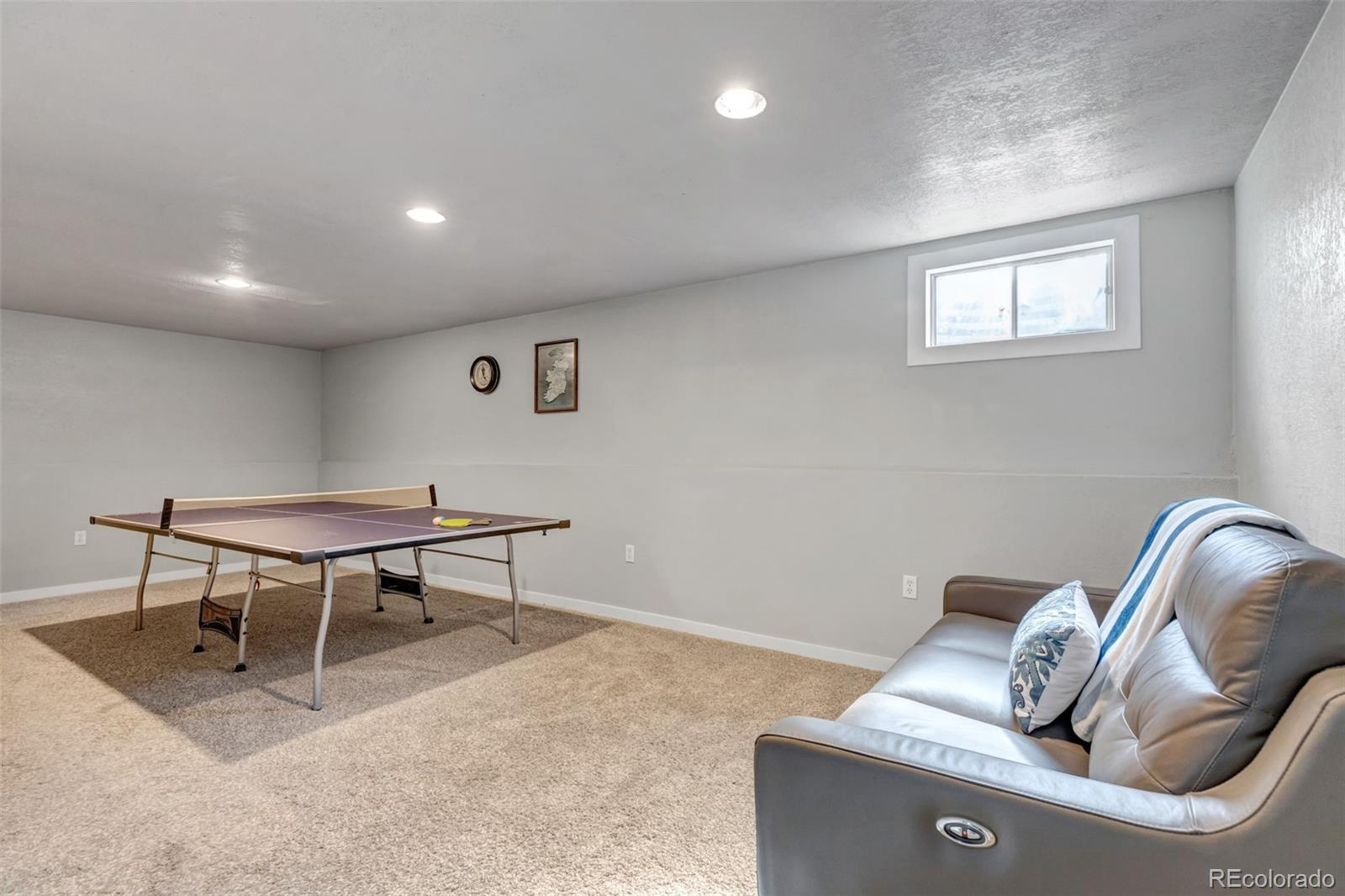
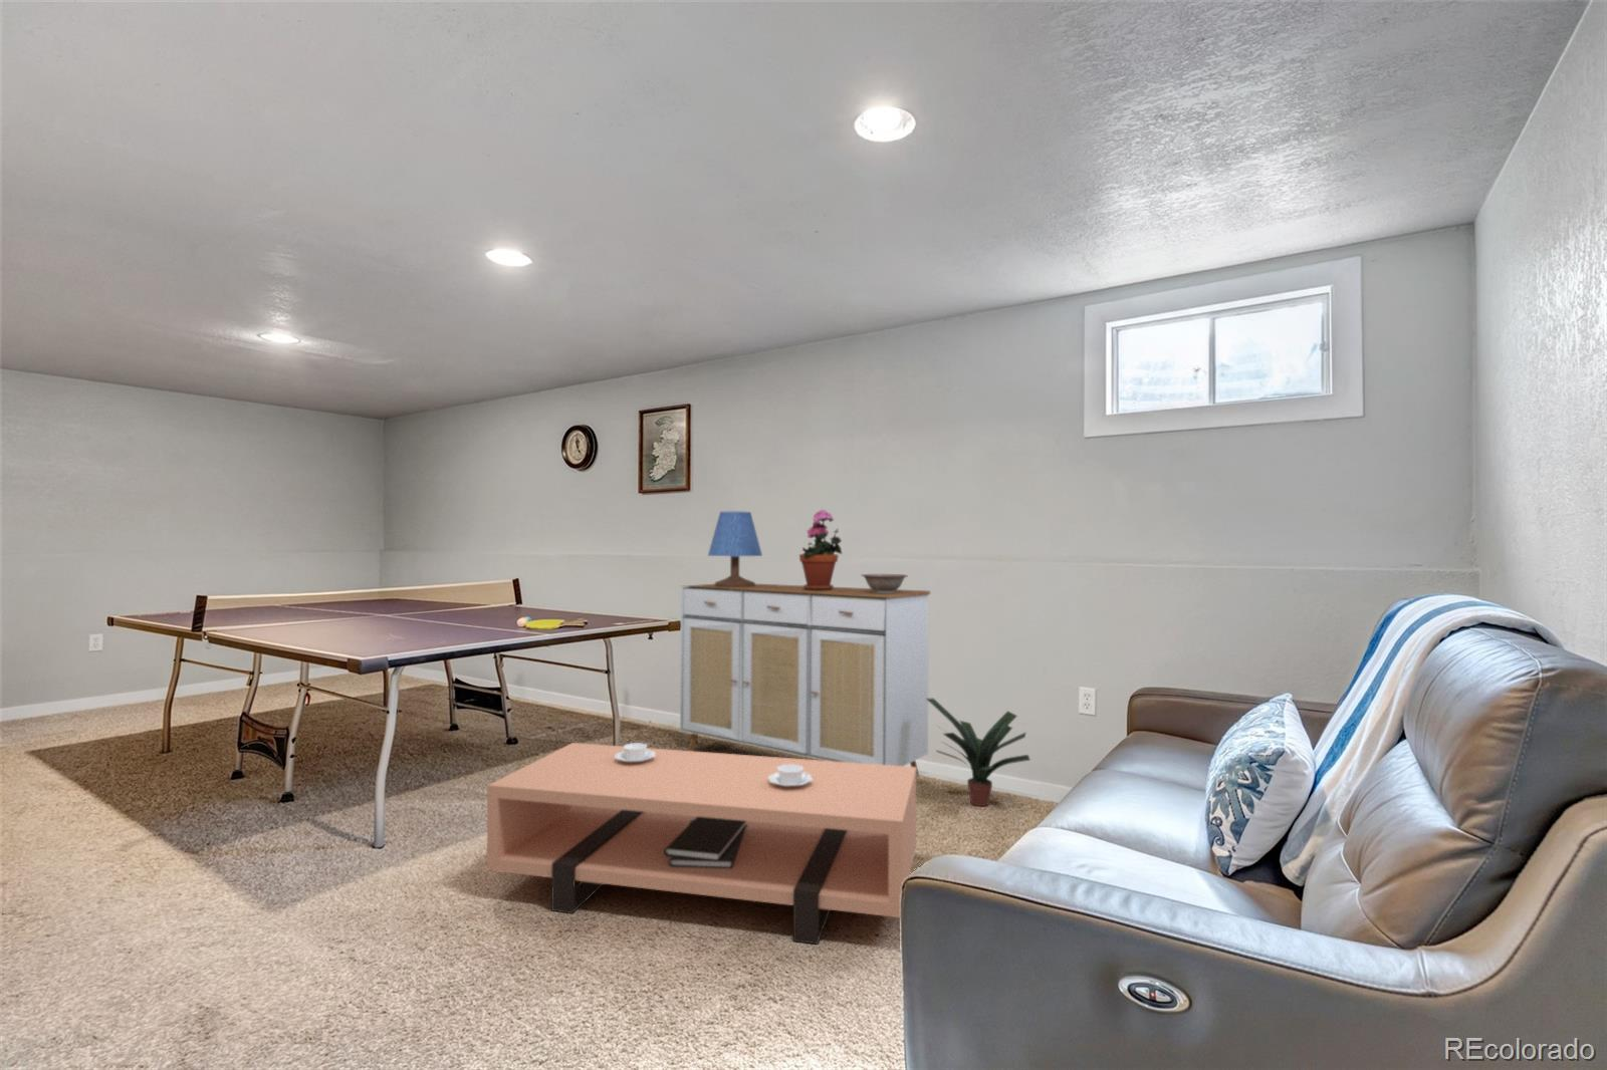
+ decorative bowl (884, 583)
+ table lamp (734, 548)
+ potted plant (820, 549)
+ potted plant (974, 752)
+ sideboard (797, 675)
+ coffee table (710, 823)
